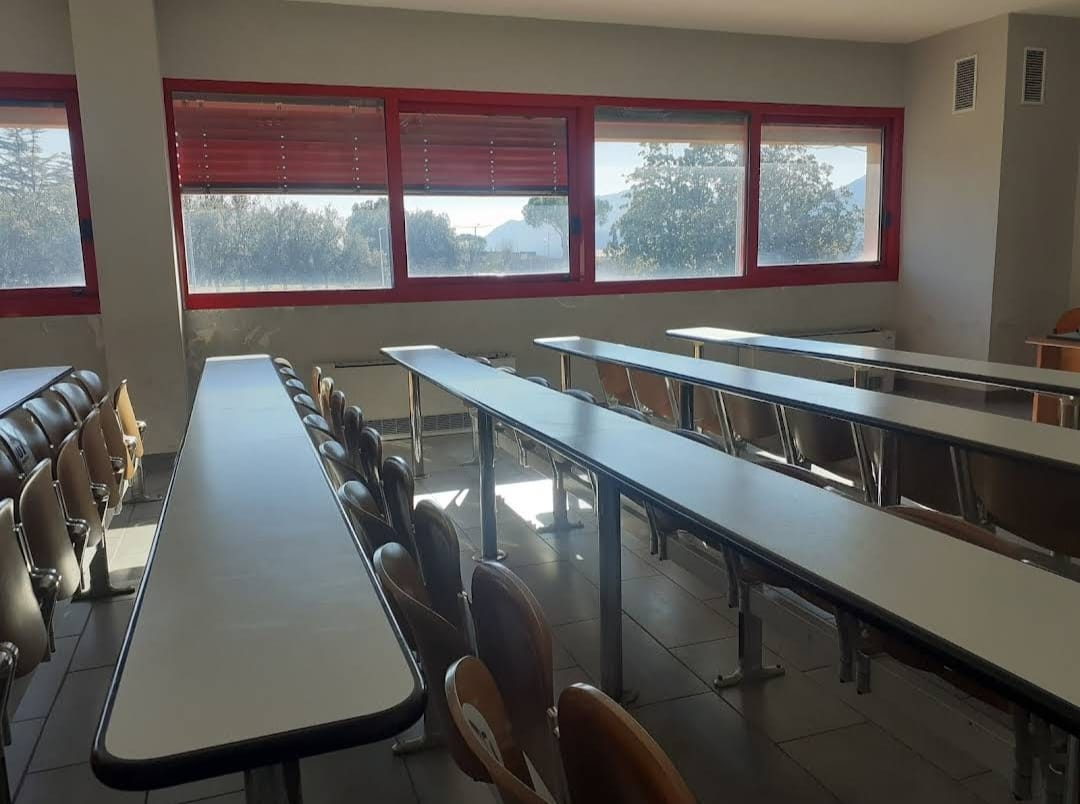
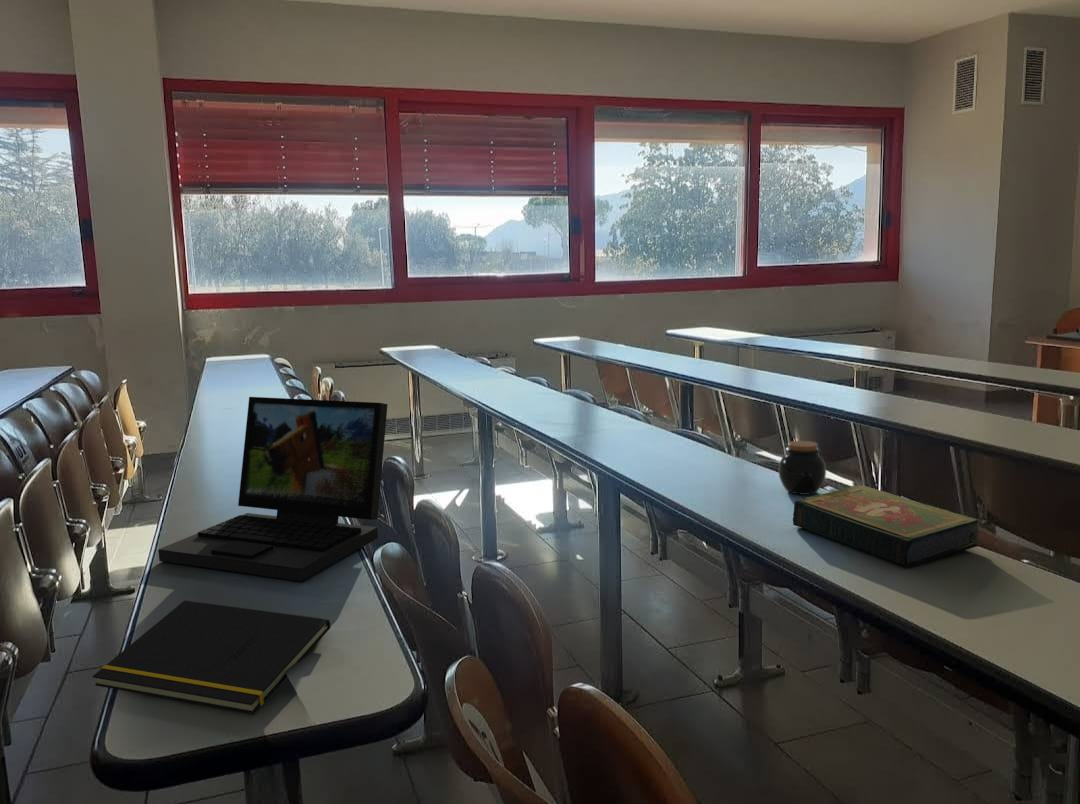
+ book (882, 521)
+ laptop (277, 477)
+ jar (802, 467)
+ notepad (215, 651)
